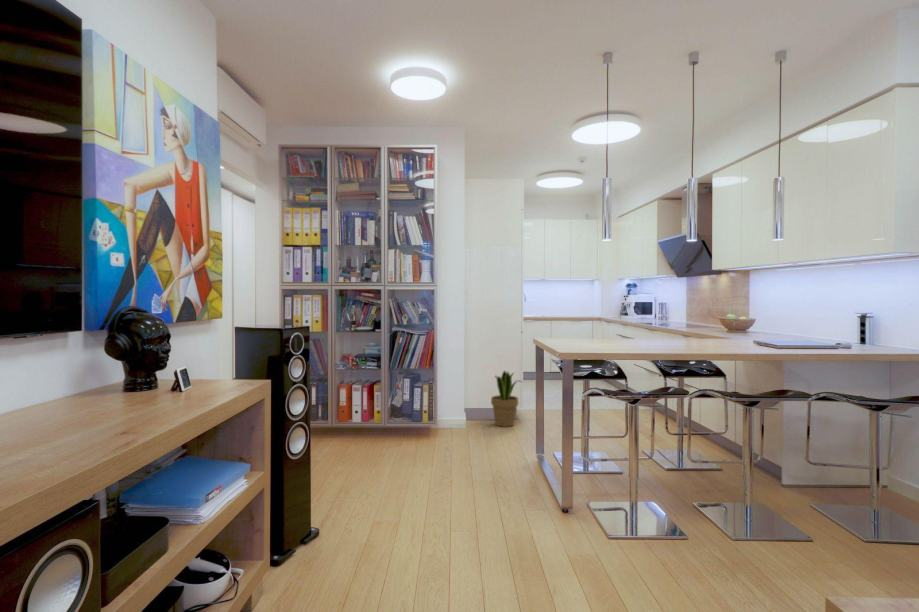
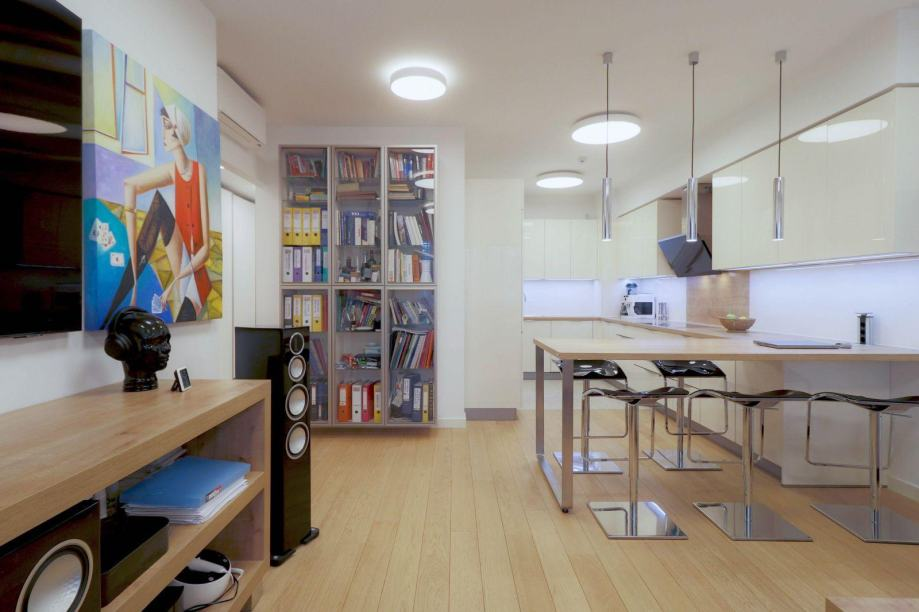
- potted plant (506, 397)
